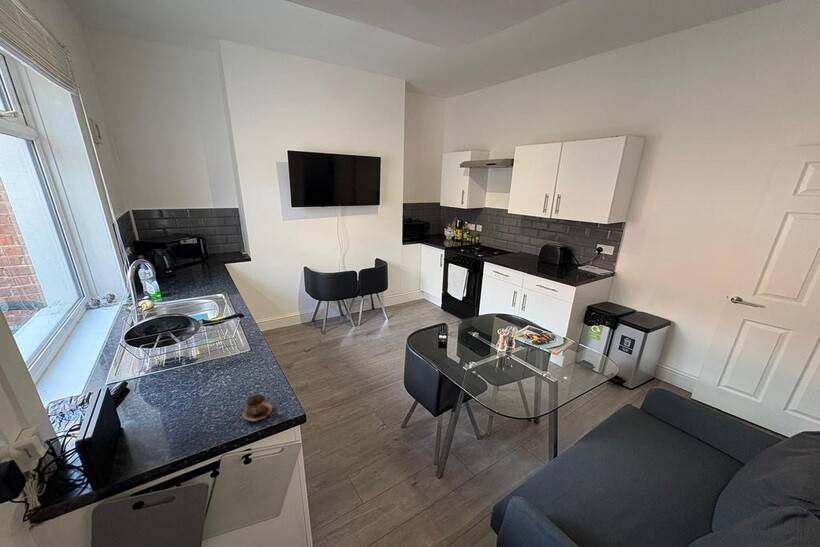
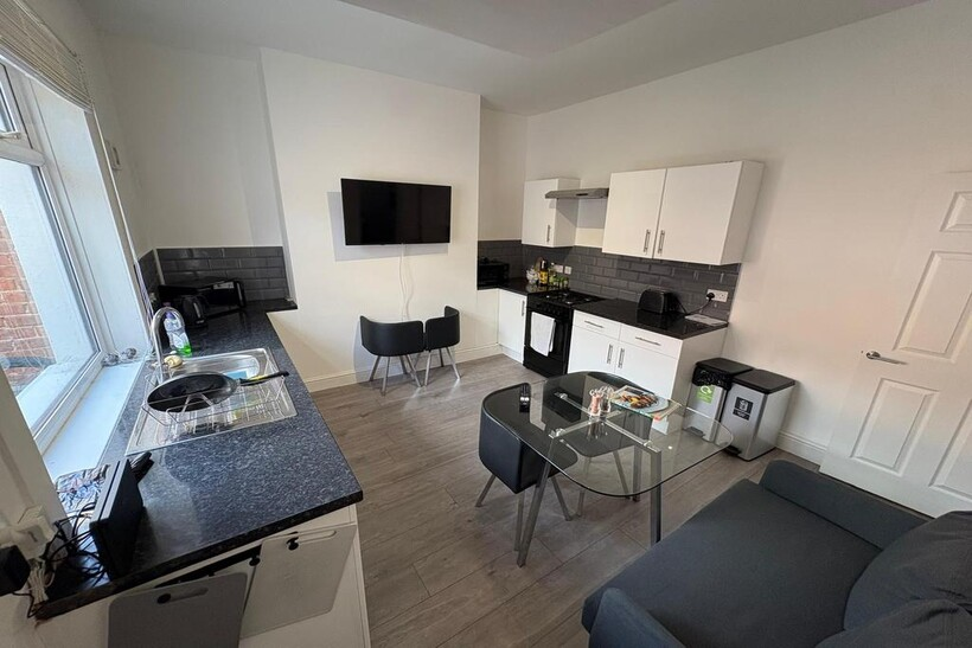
- cup (257, 407)
